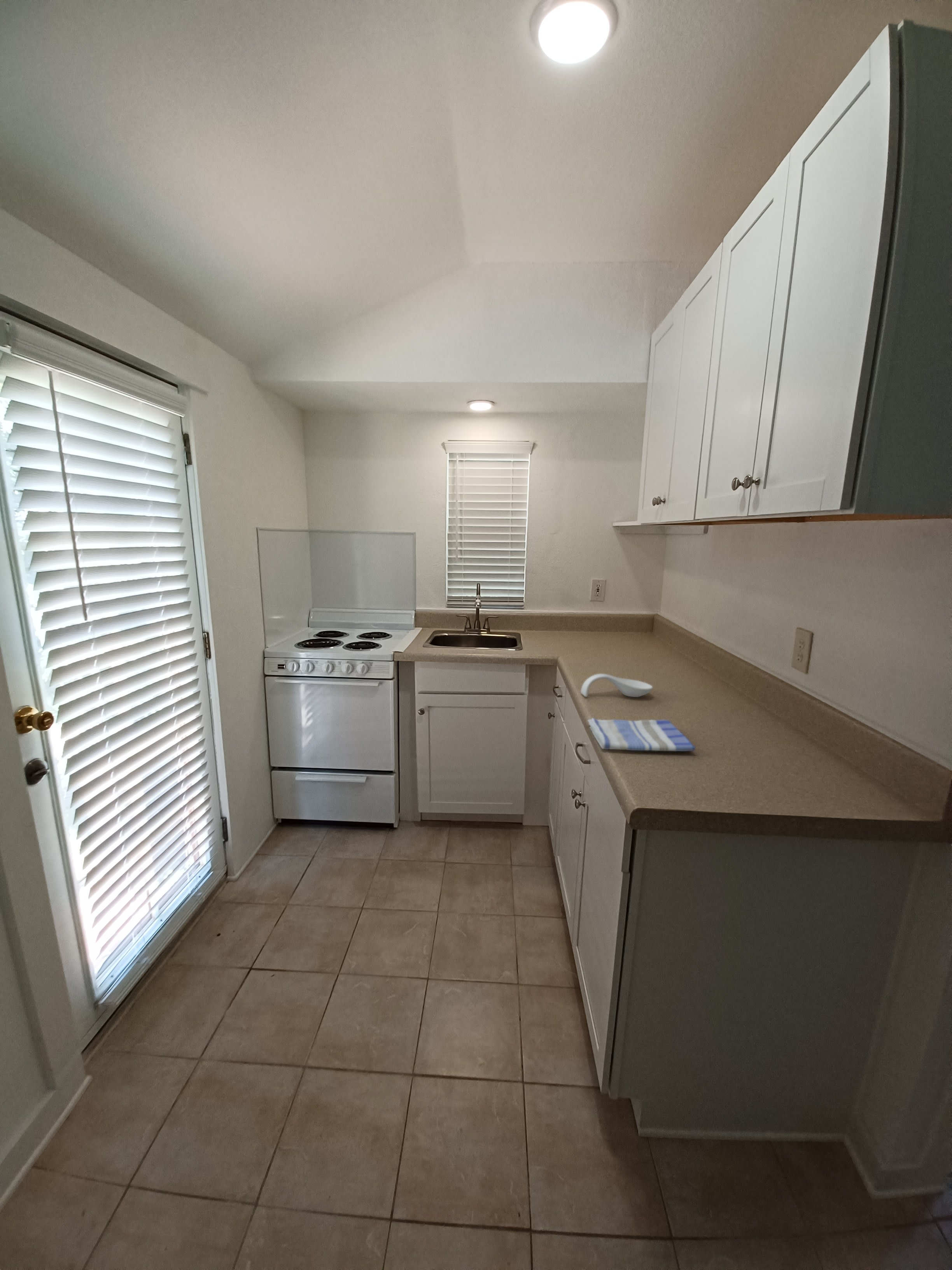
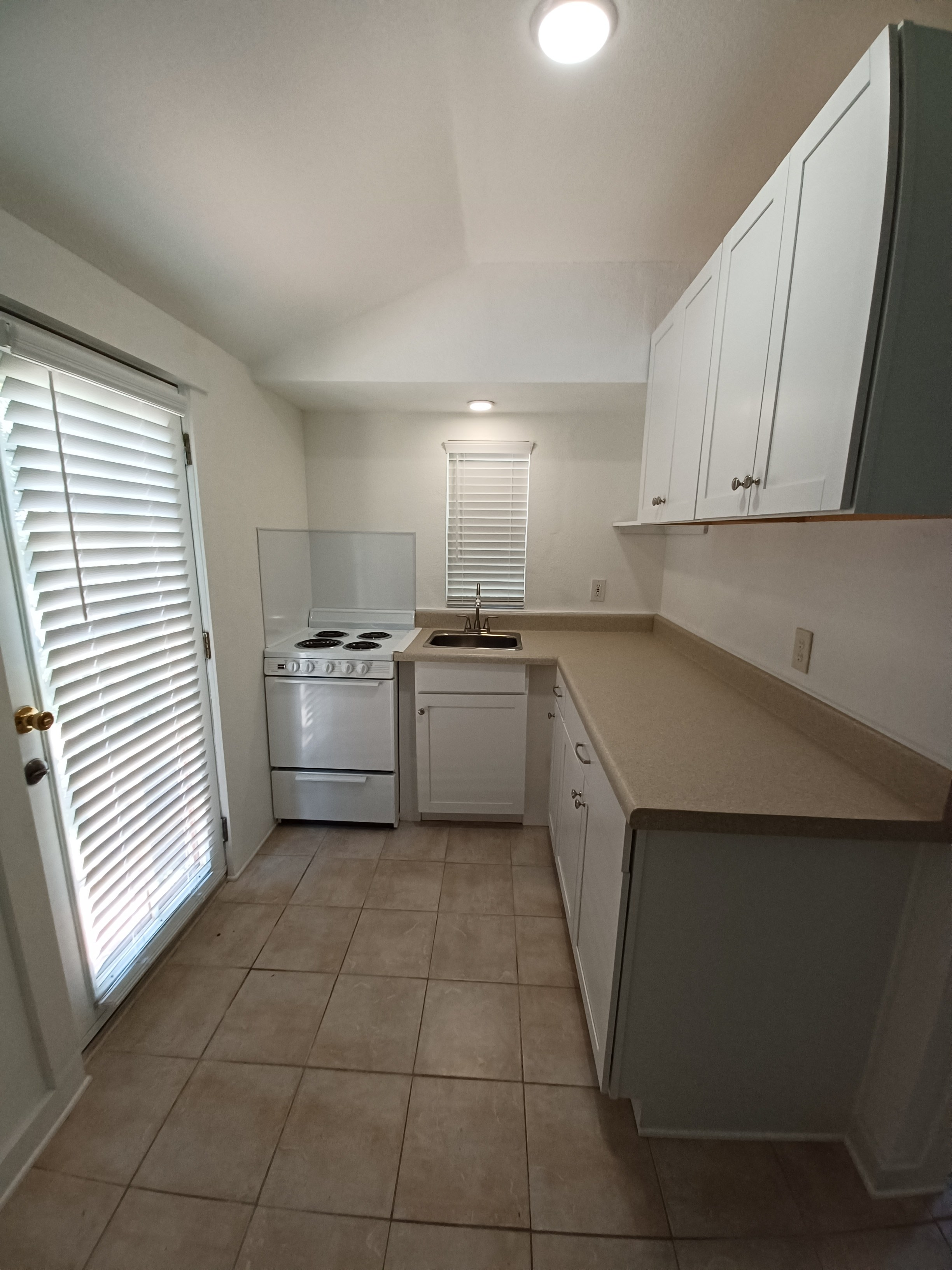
- dish towel (637, 733)
- spoon rest (617, 685)
